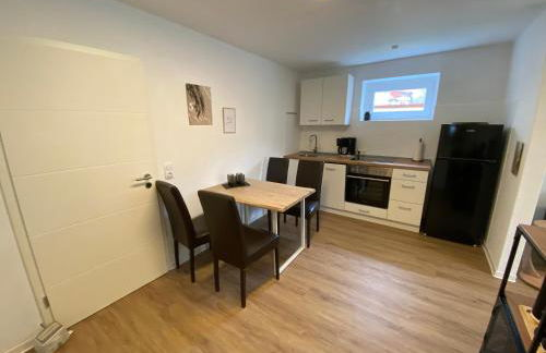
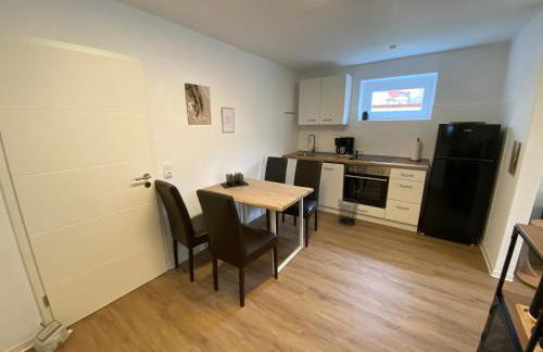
+ waste bin (348, 212)
